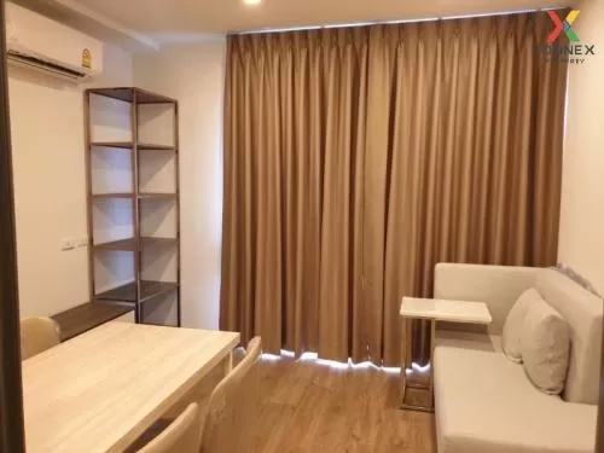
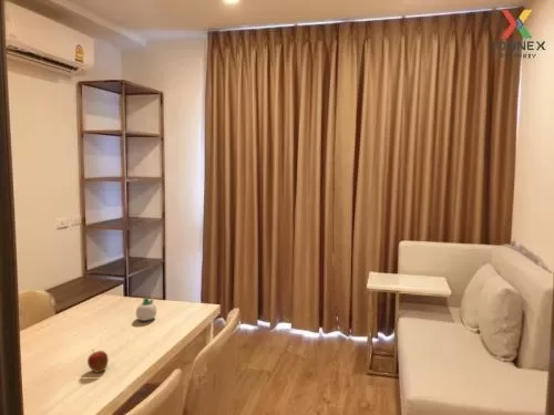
+ fruit (98, 360)
+ succulent planter (146, 308)
